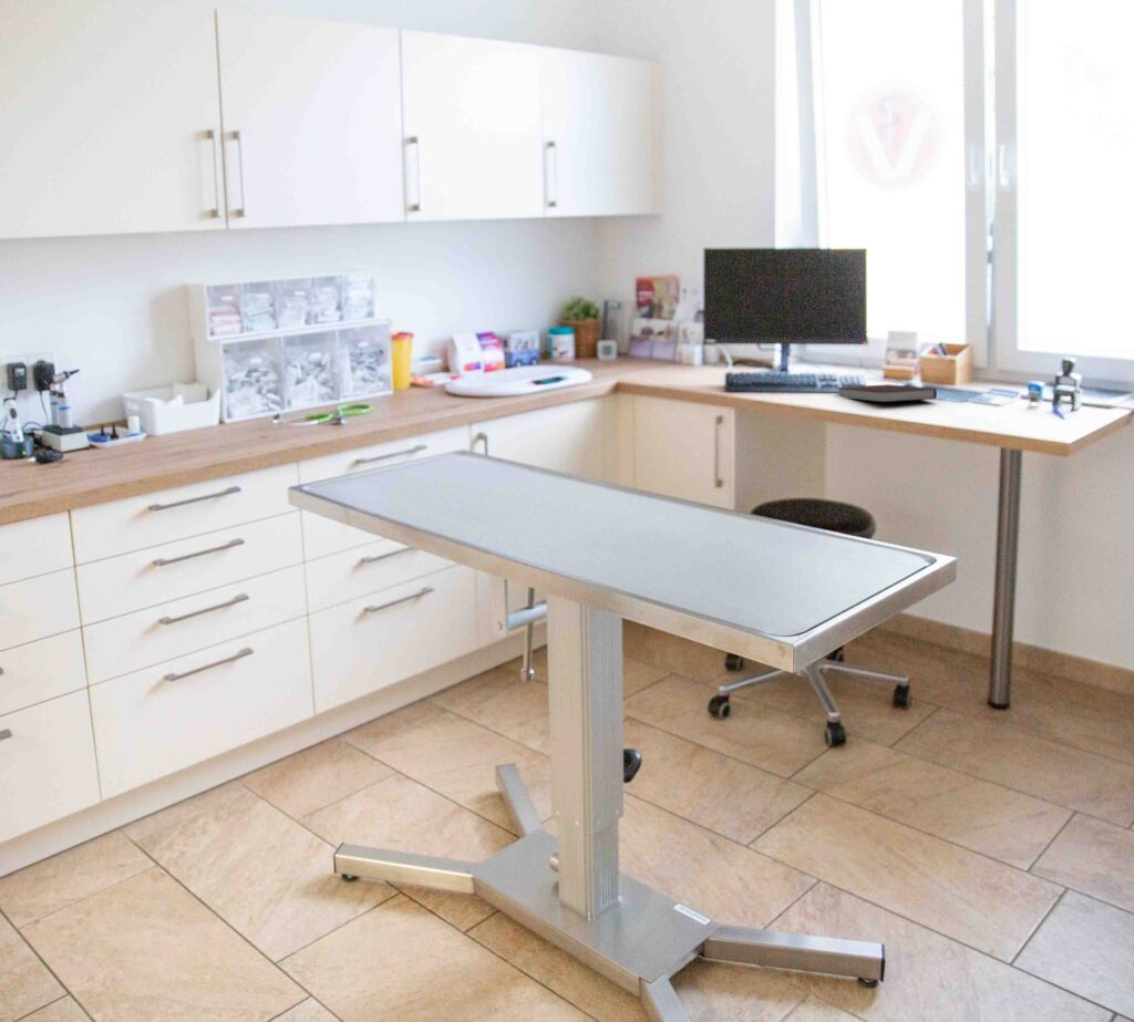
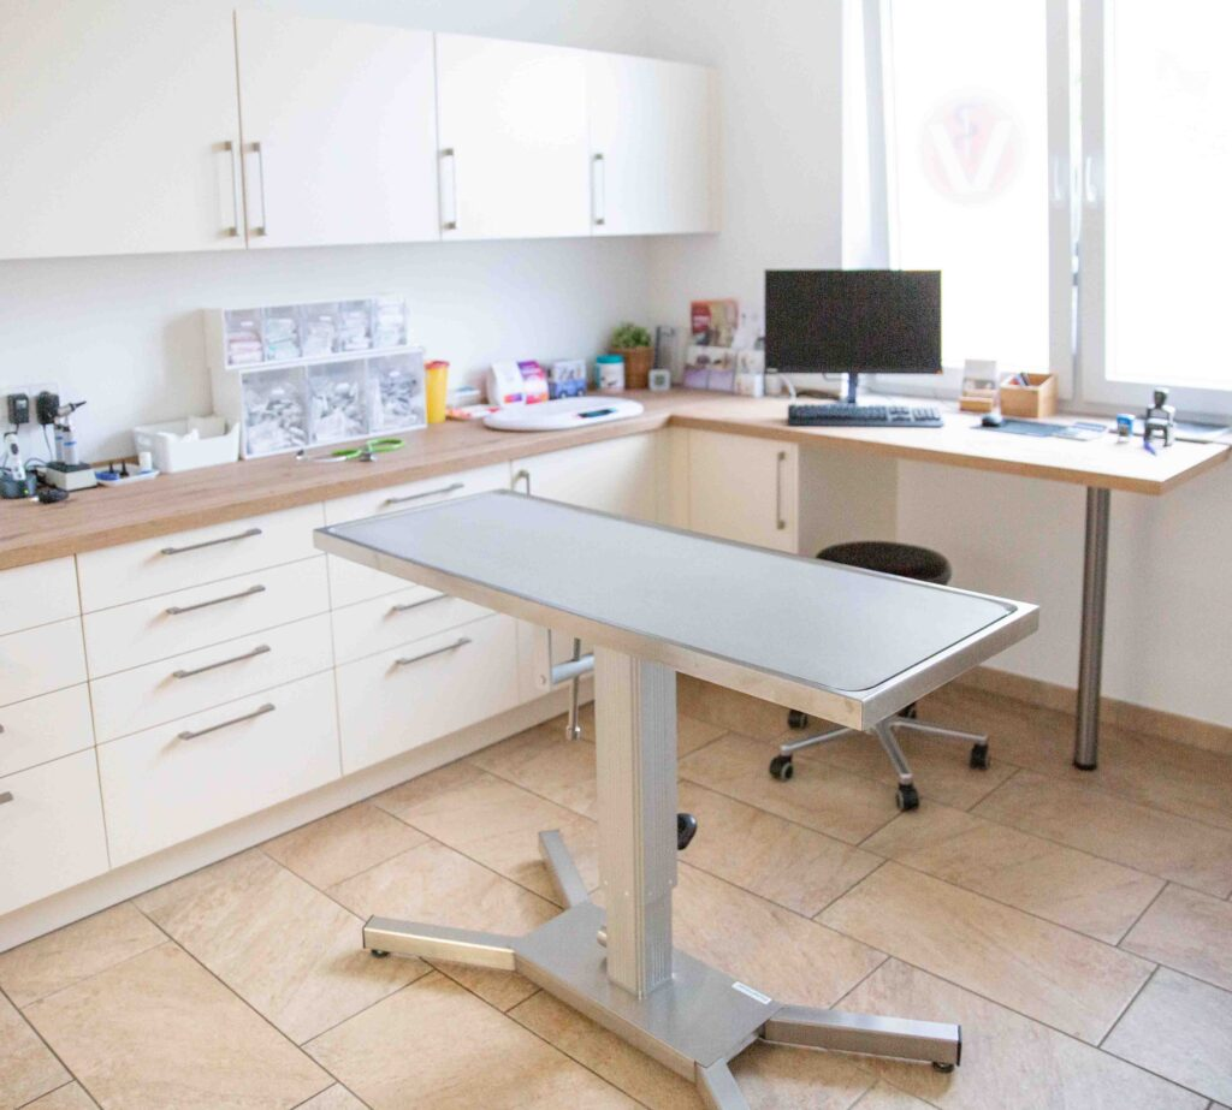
- notebook (885, 393)
